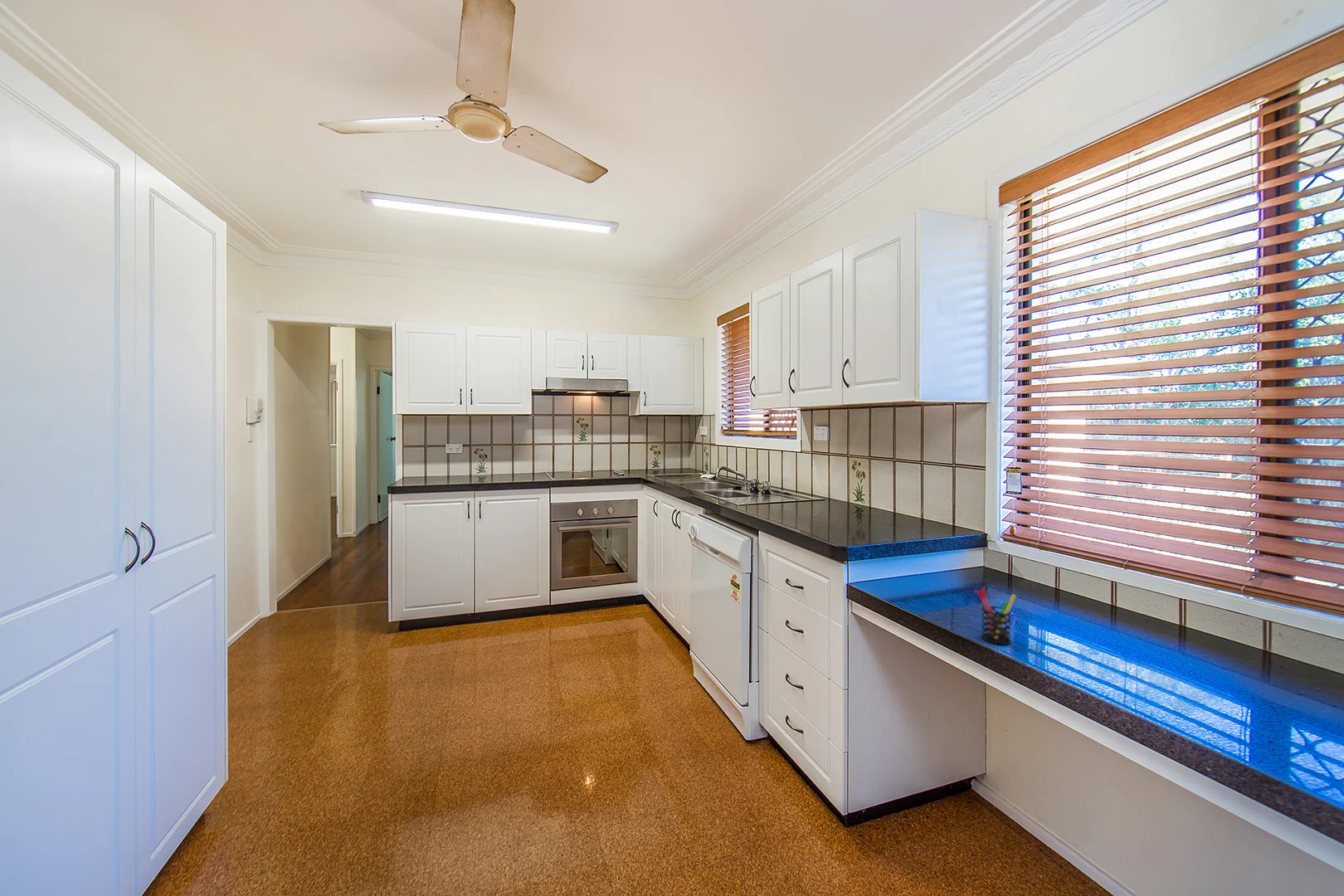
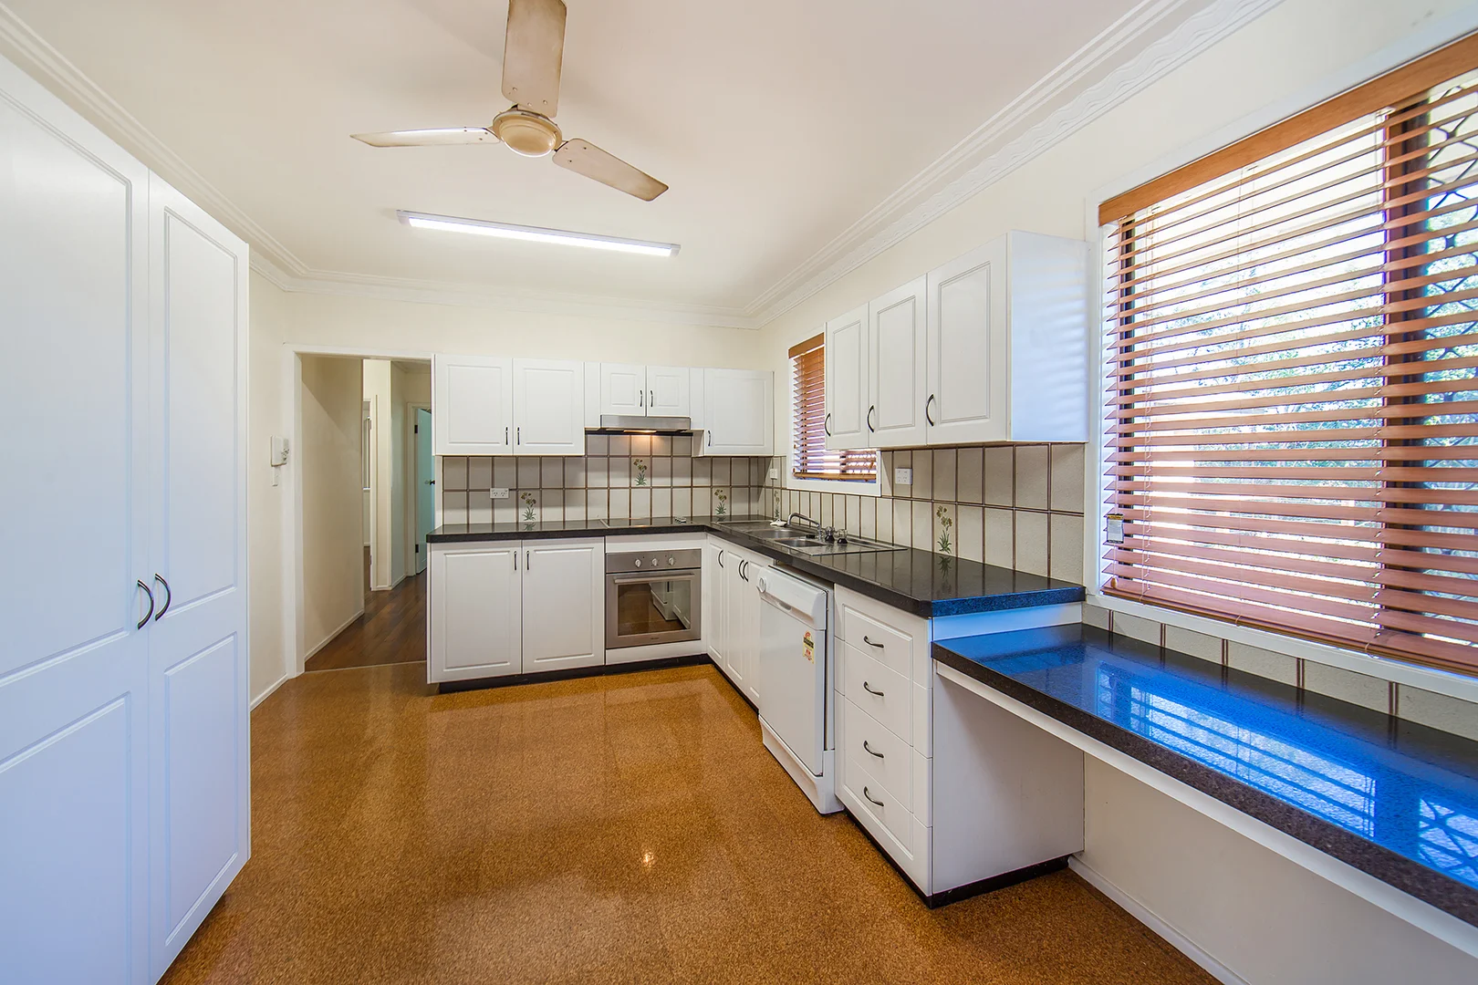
- pen holder (996, 614)
